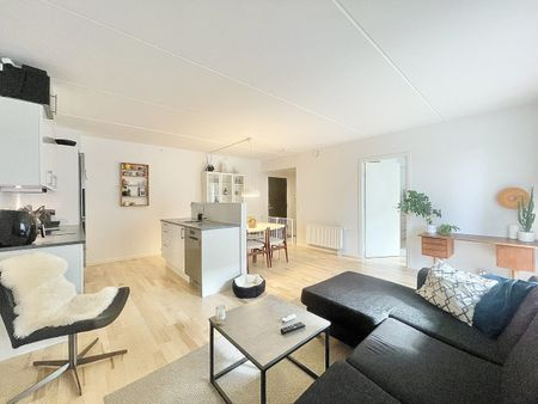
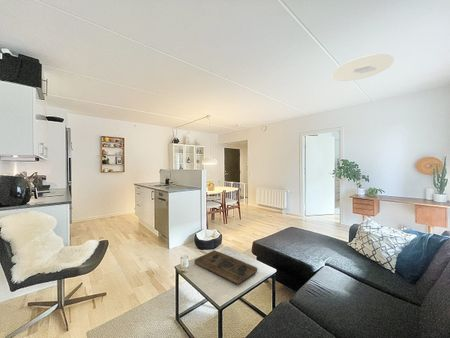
+ decorative tray (224, 264)
+ ceiling light (360, 67)
